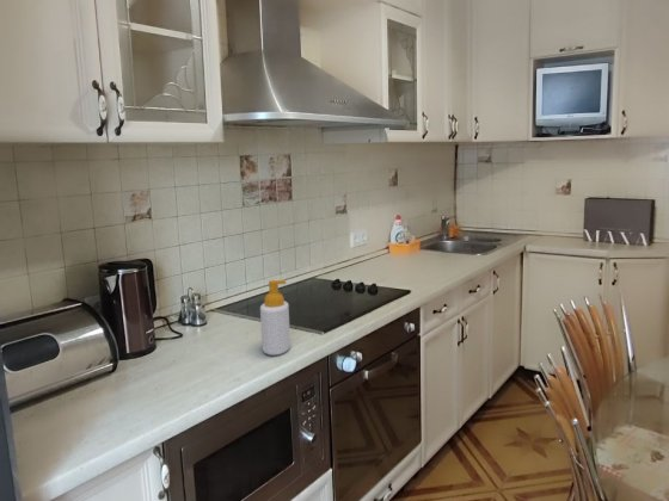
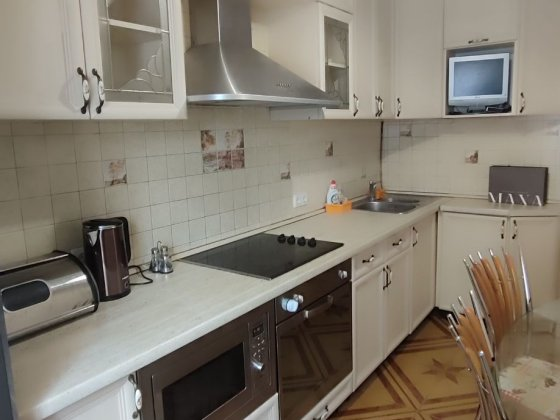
- soap bottle (275, 315)
